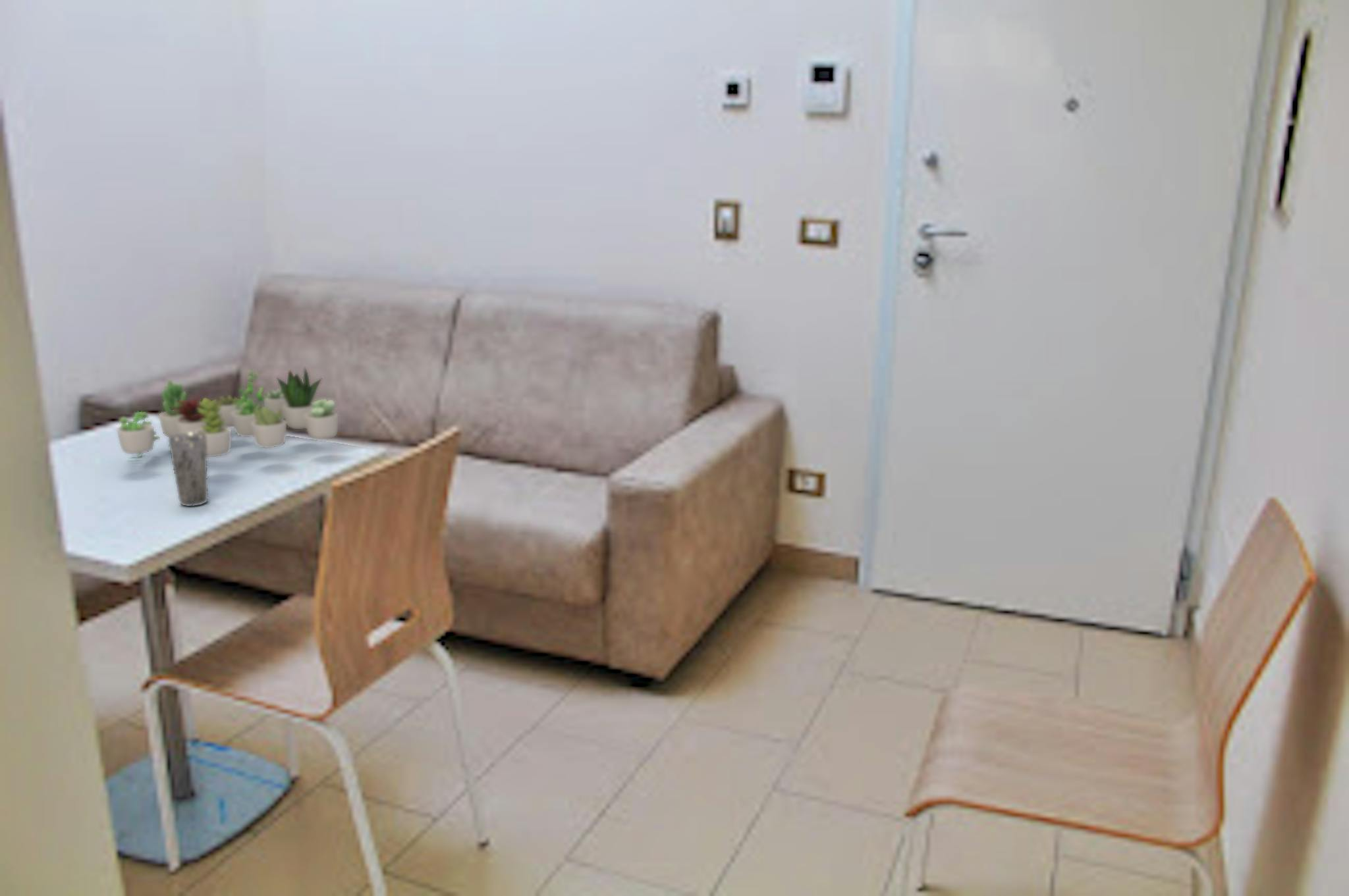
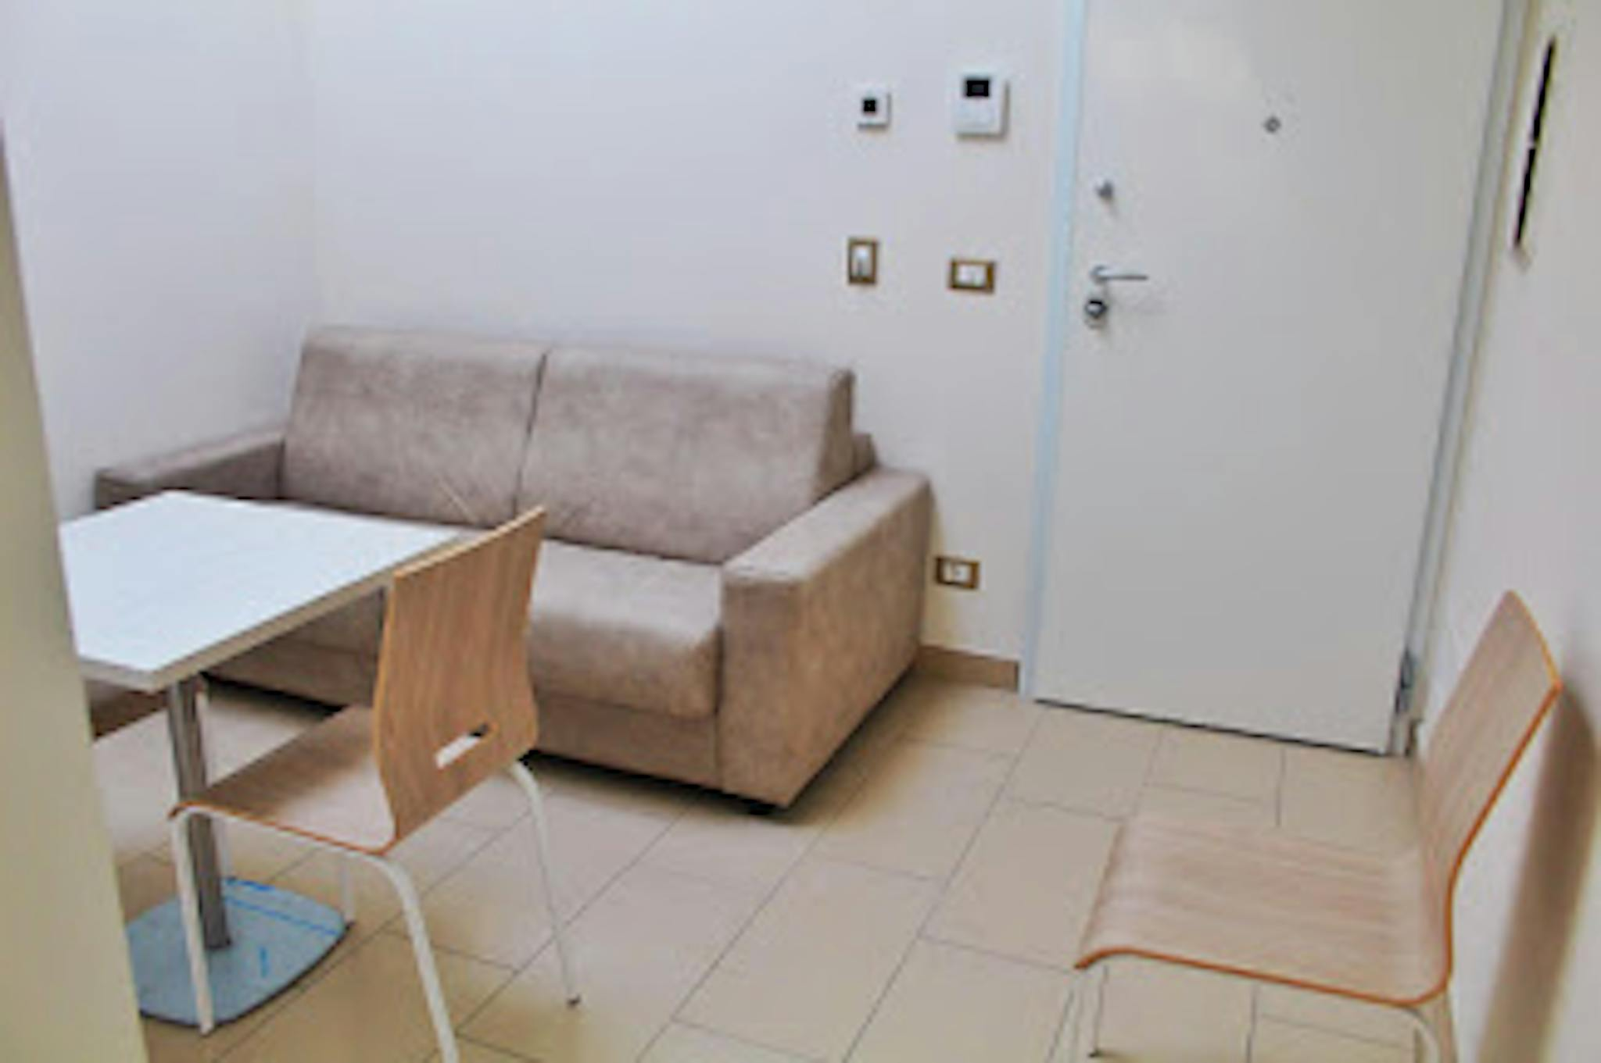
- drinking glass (190, 470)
- succulent plant (217, 409)
